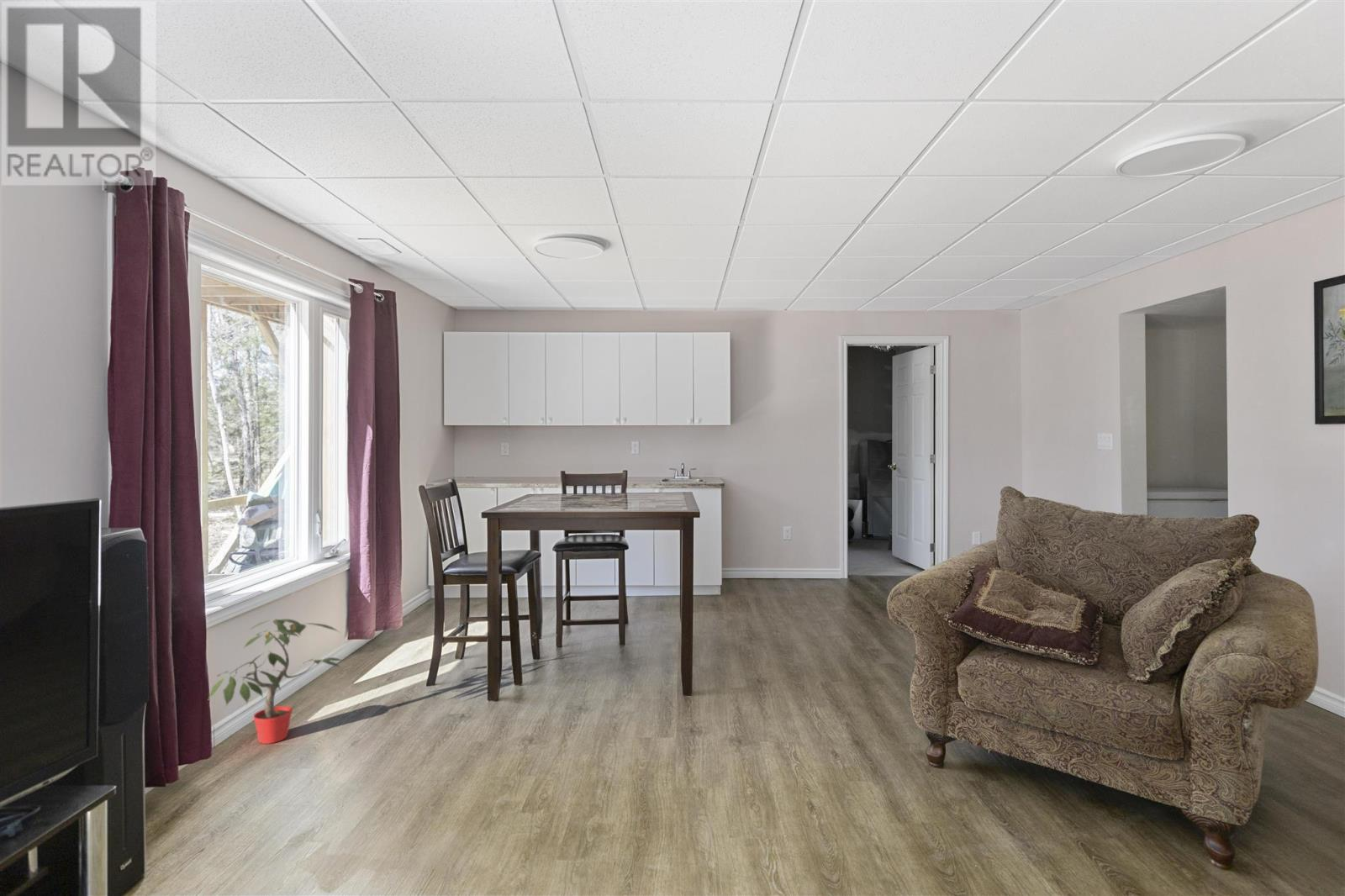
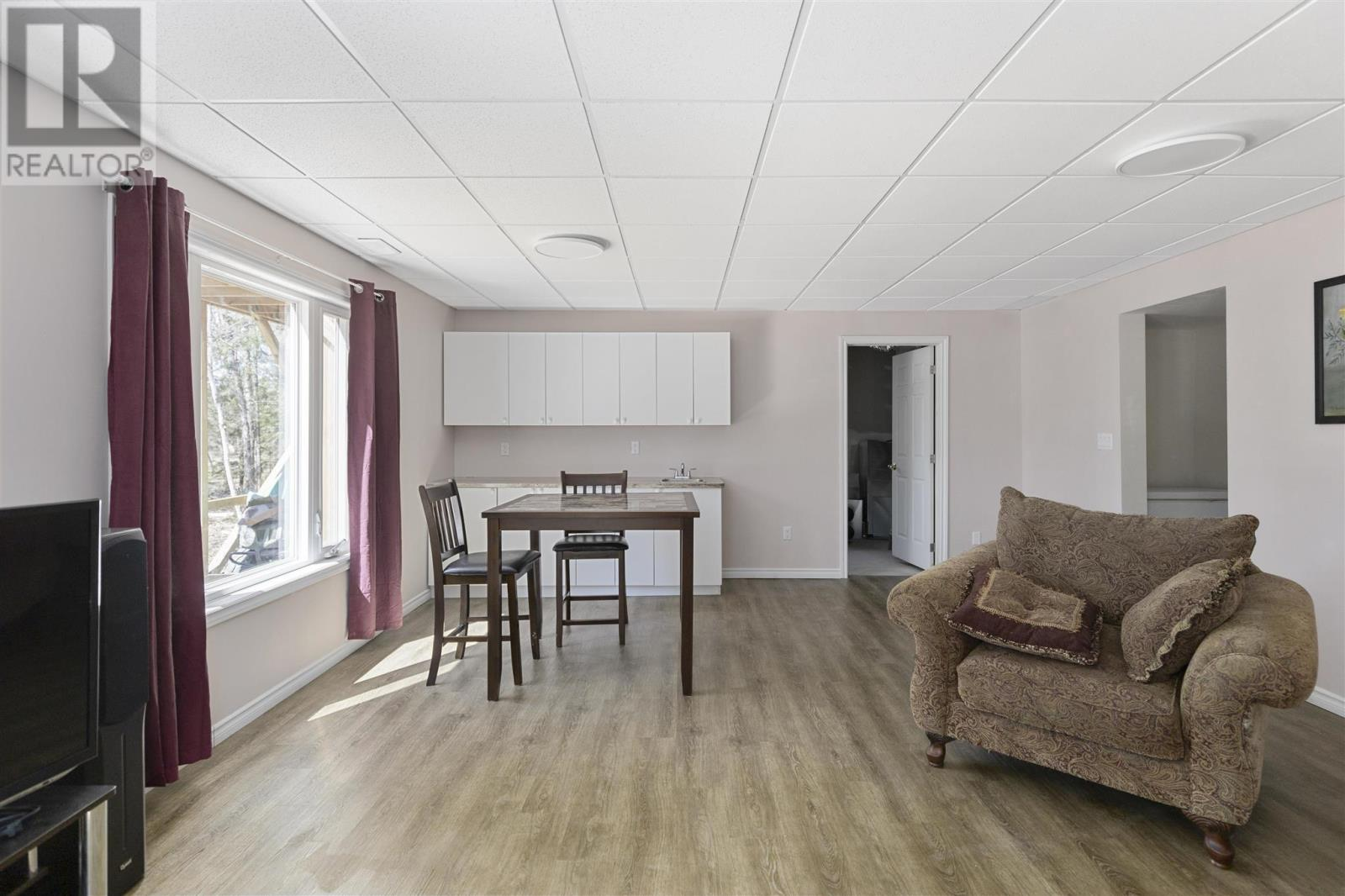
- potted plant (281, 678)
